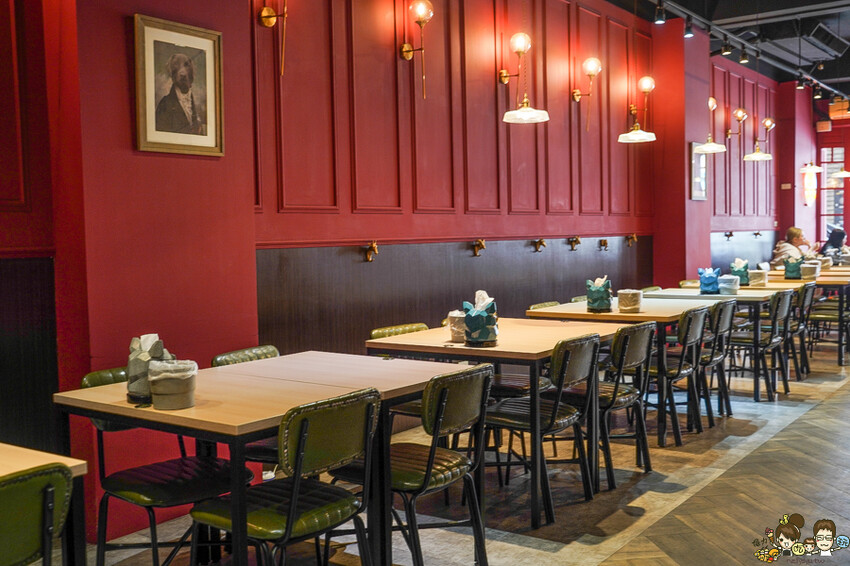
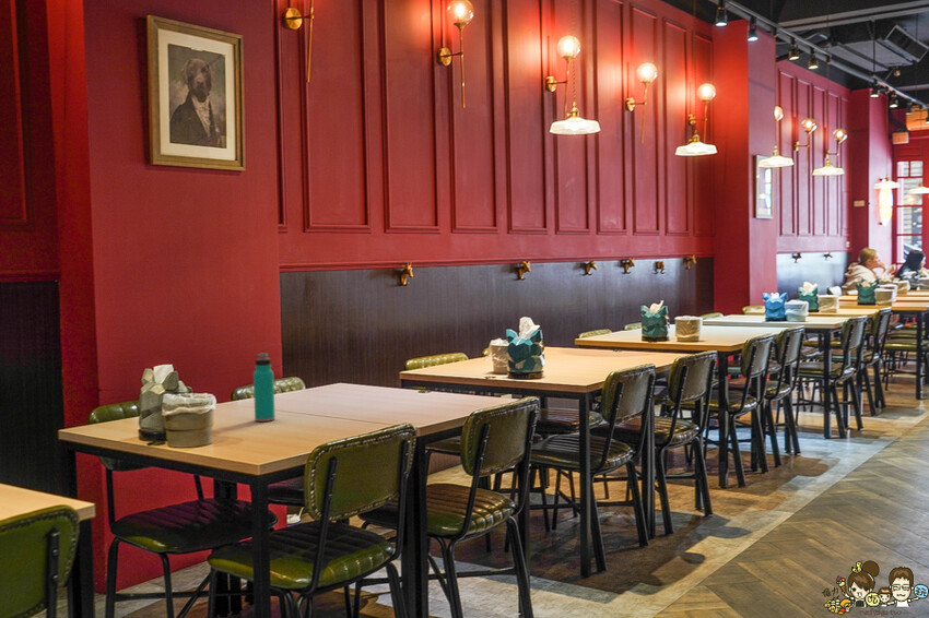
+ water bottle (263, 387)
